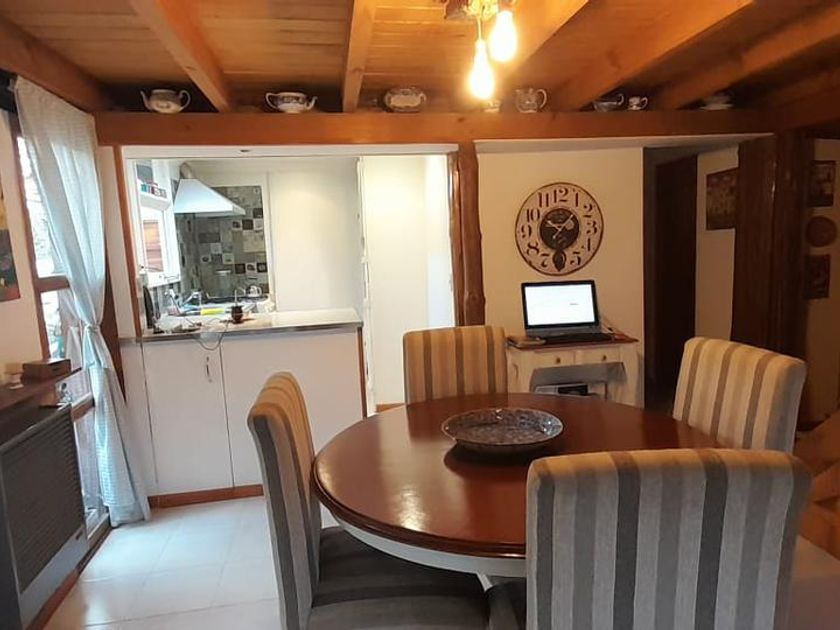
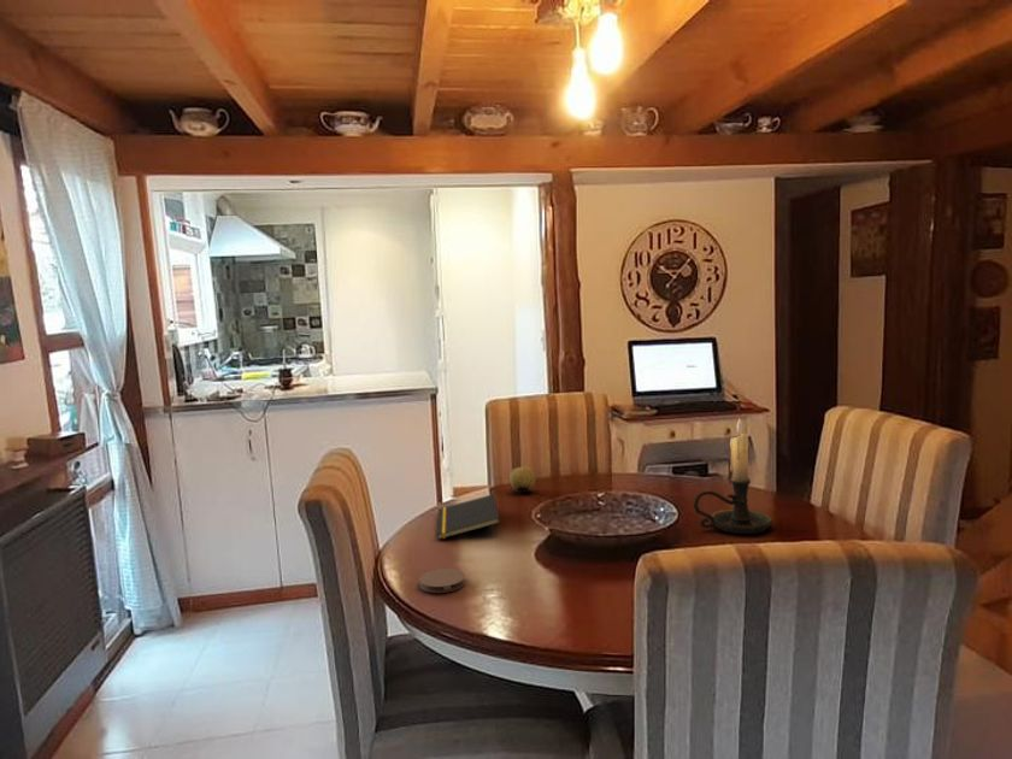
+ coaster (442, 579)
+ notepad (467, 514)
+ candle holder (731, 471)
+ fruit (522, 478)
